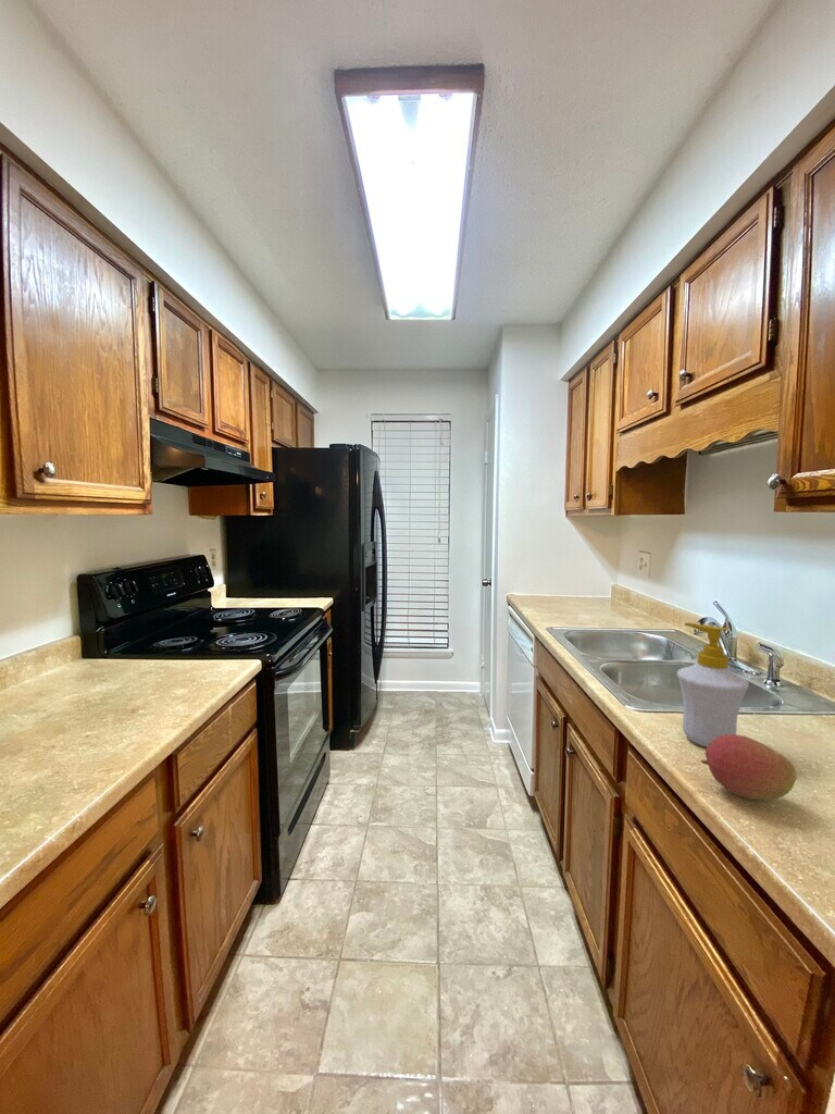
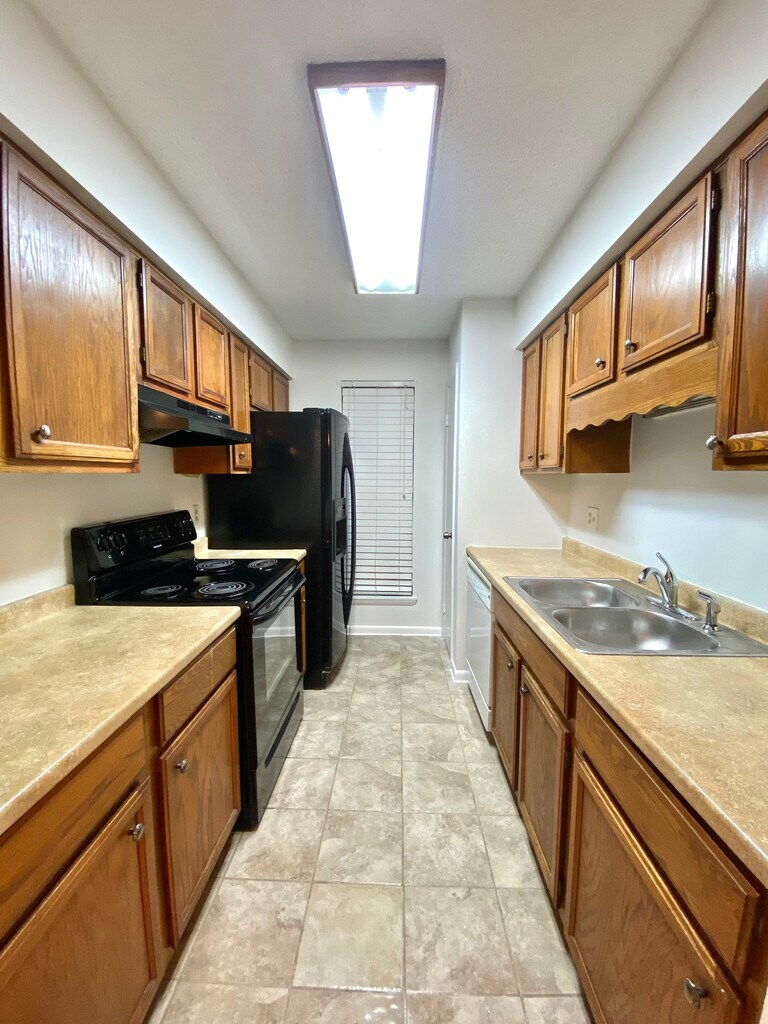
- fruit (747, 766)
- soap bottle (711, 683)
